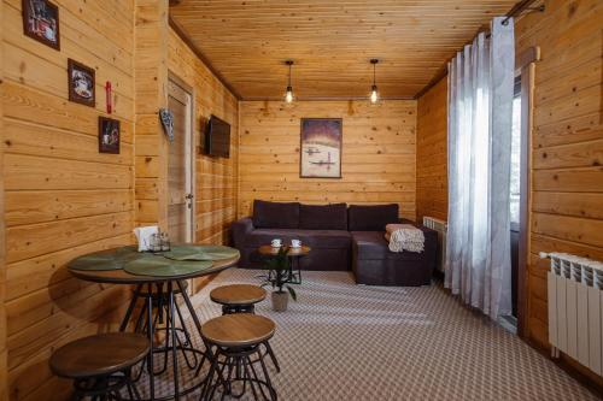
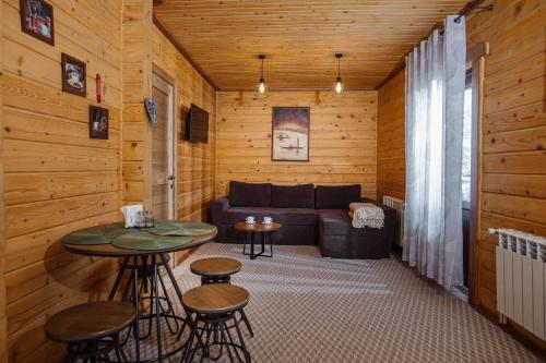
- indoor plant (280, 277)
